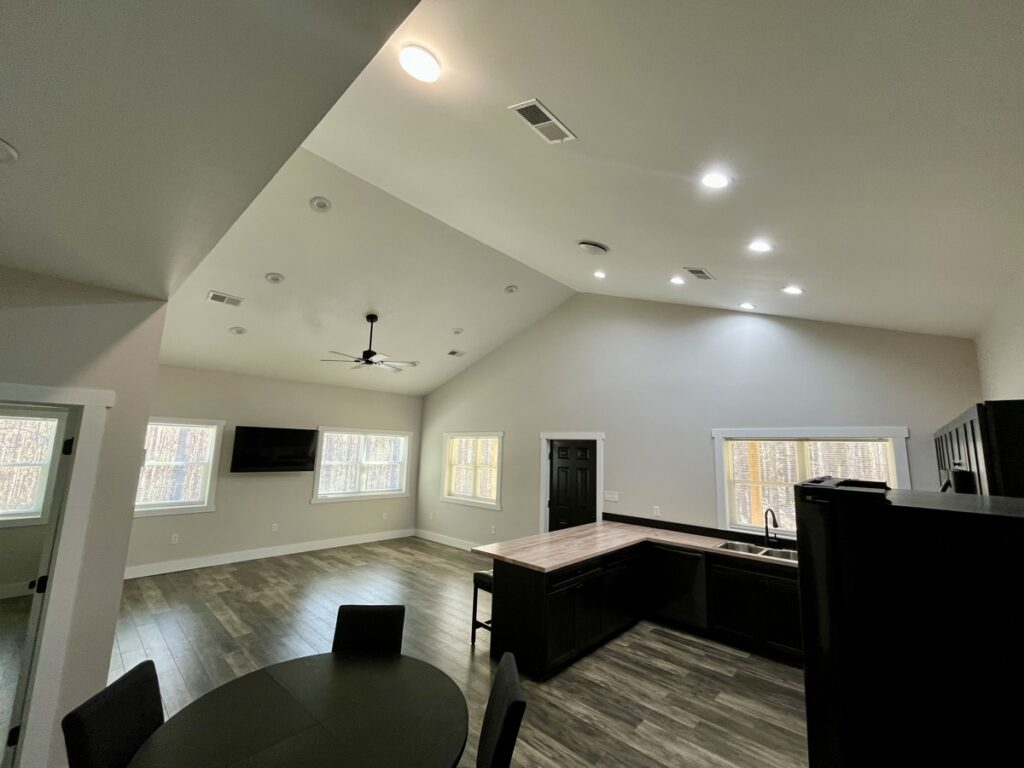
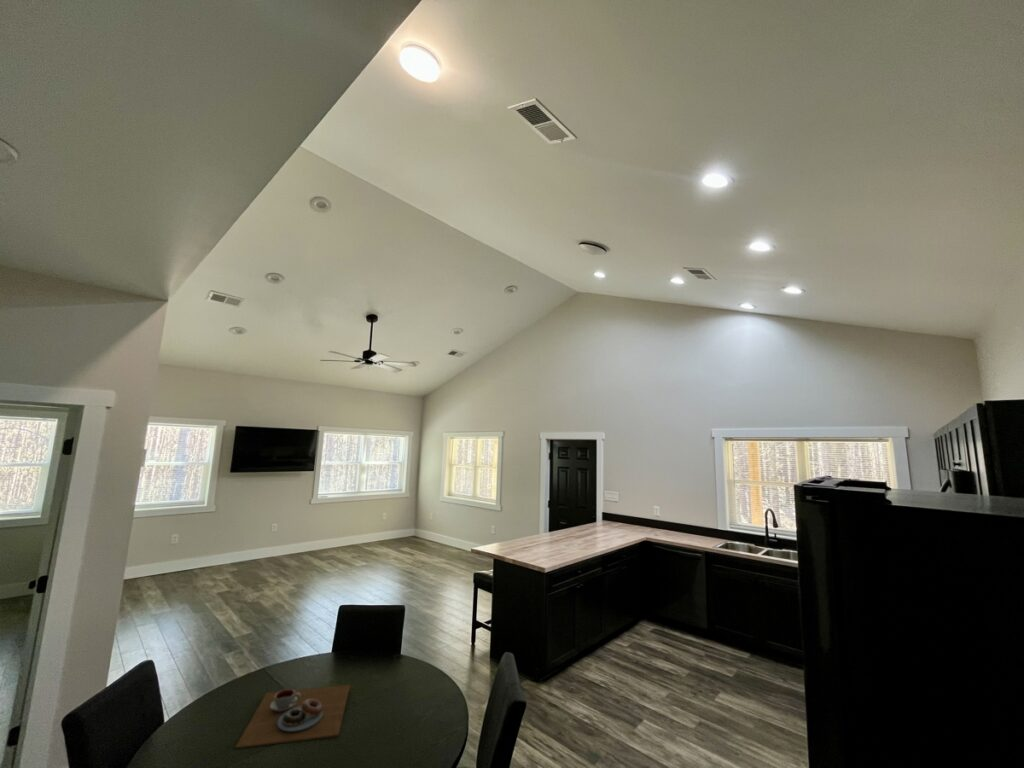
+ placemat (300, 705)
